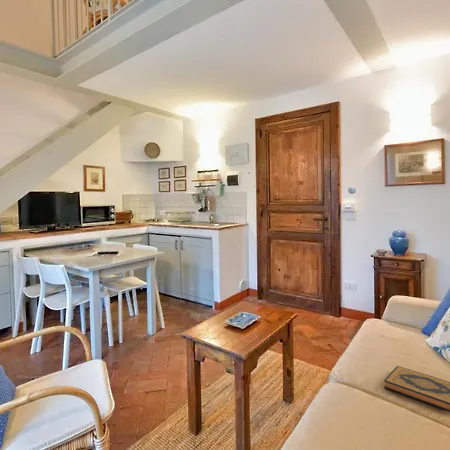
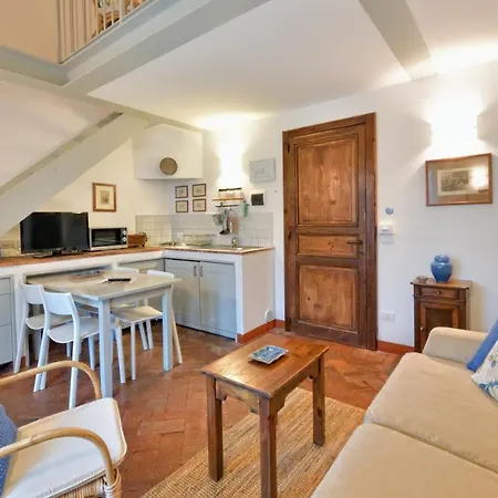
- hardback book (424, 387)
